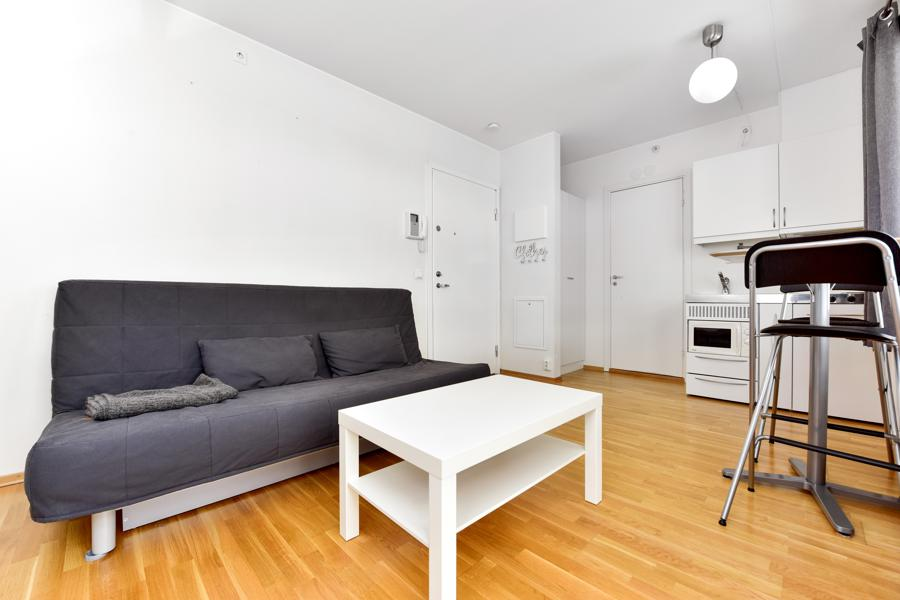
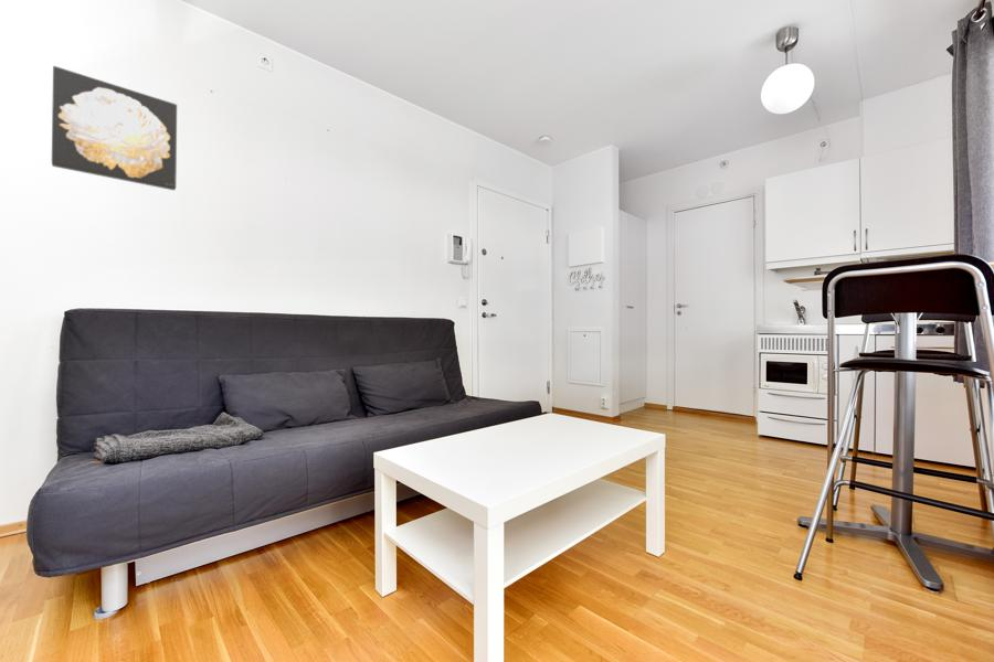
+ wall art (118, 132)
